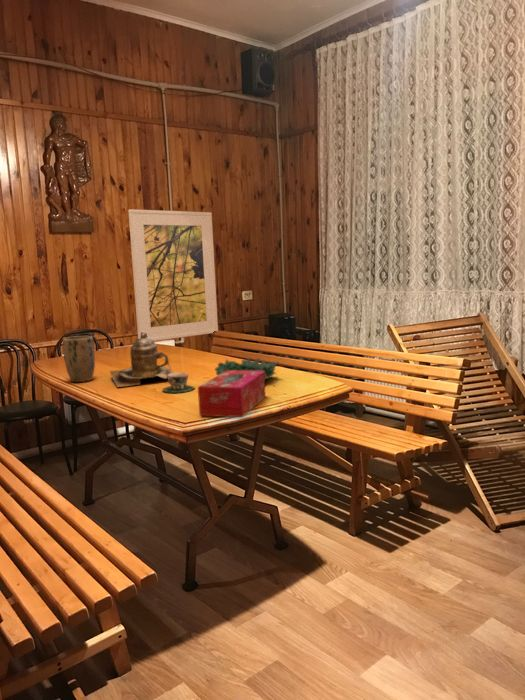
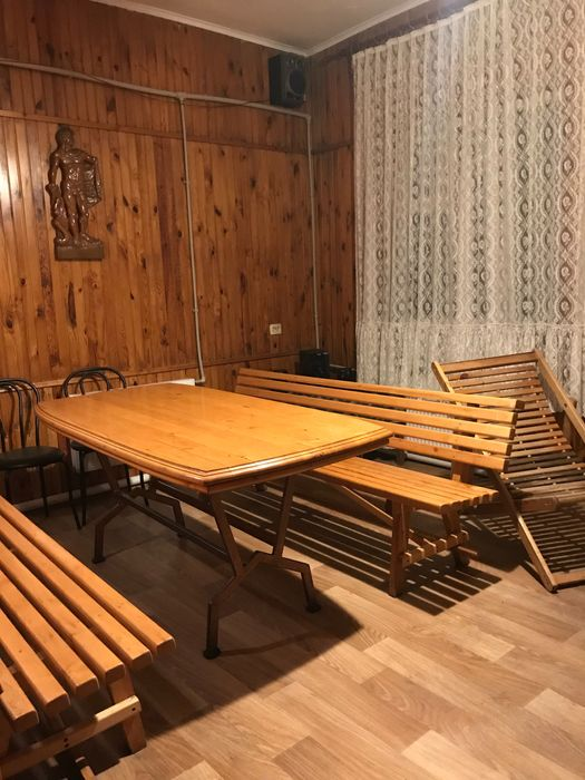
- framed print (176, 275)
- decorative bowl (248, 370)
- plant pot (79, 358)
- teacup (177, 381)
- tissue box (233, 392)
- teapot (139, 355)
